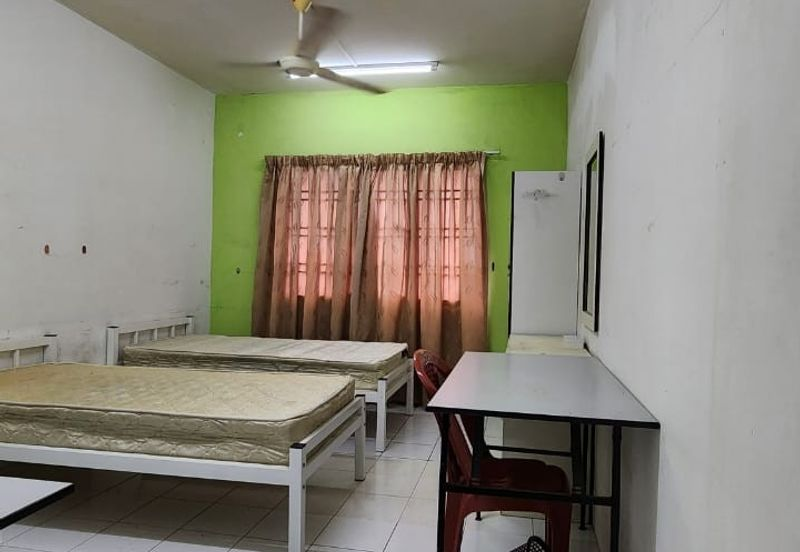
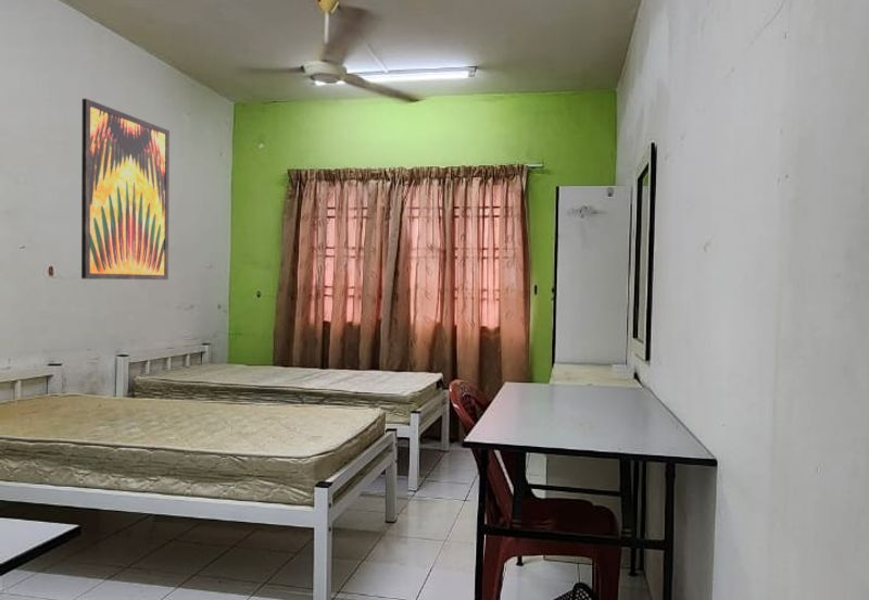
+ wall art (129, 198)
